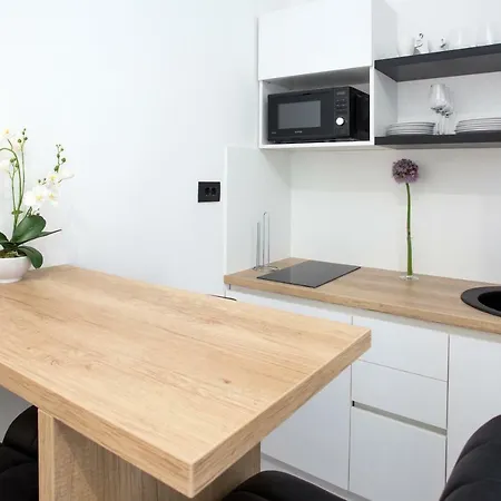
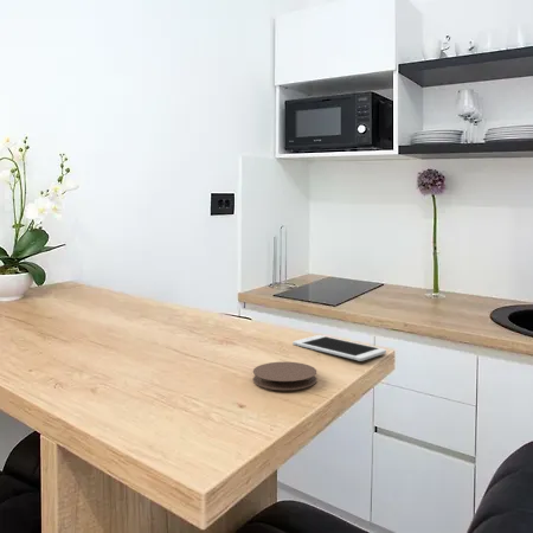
+ coaster (284, 374)
+ cell phone (338, 346)
